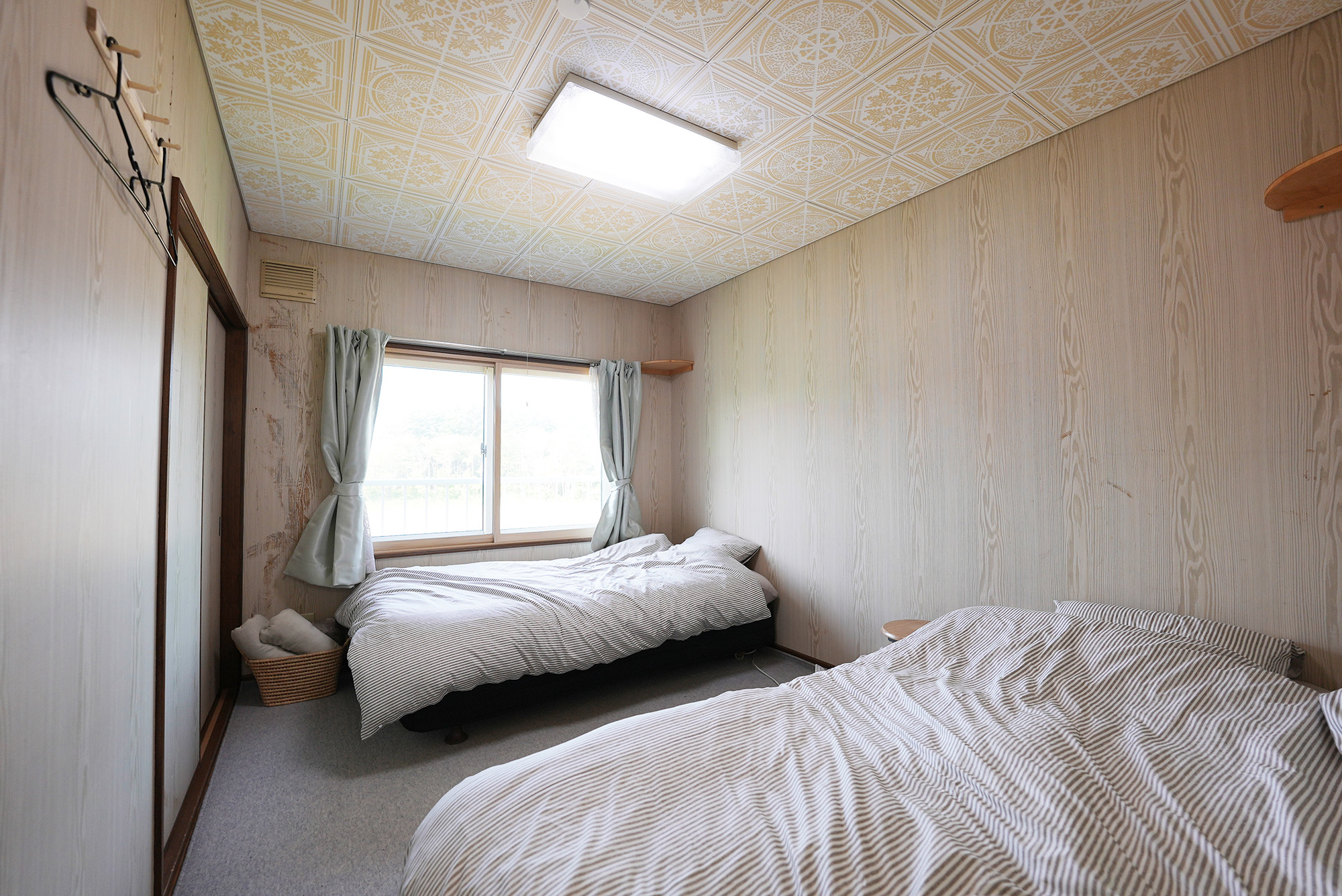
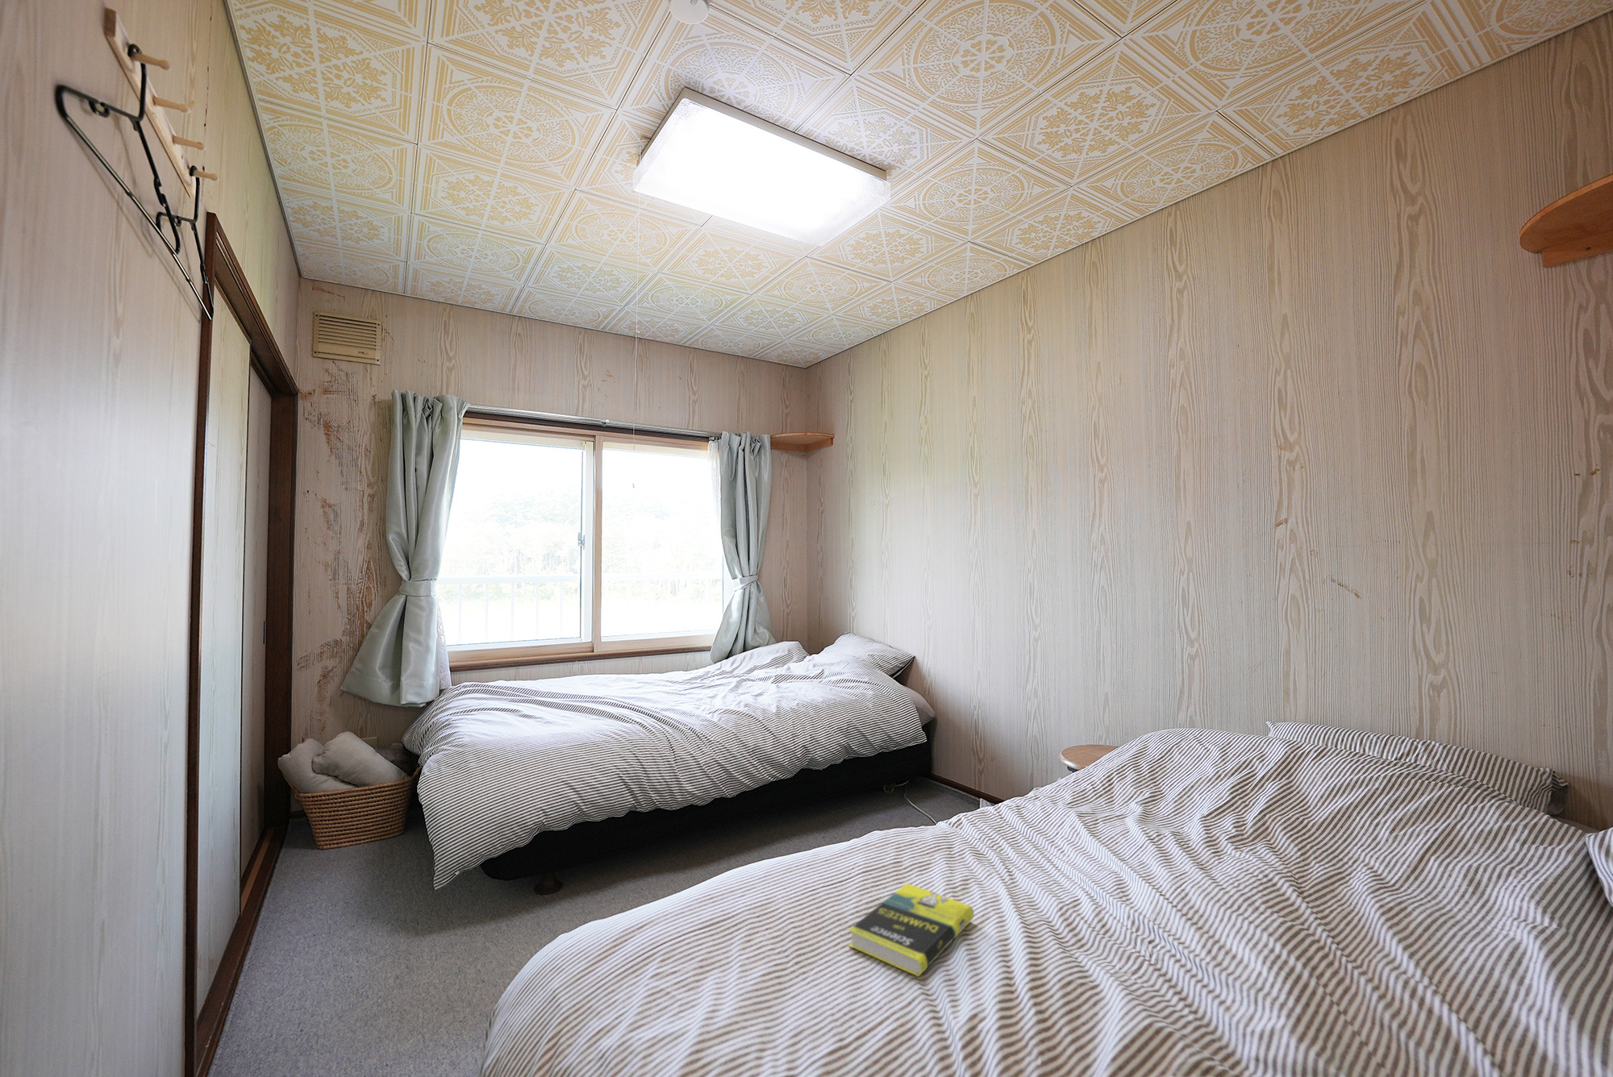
+ book (913, 926)
